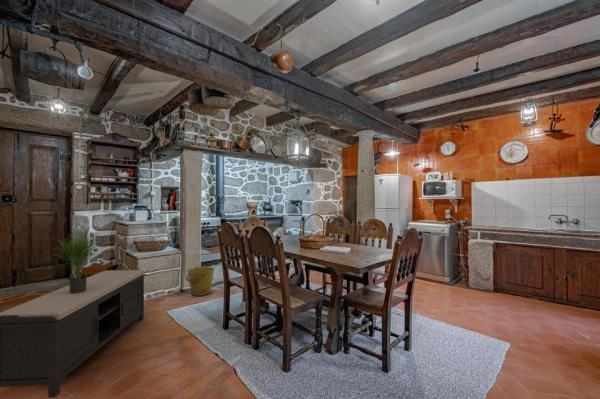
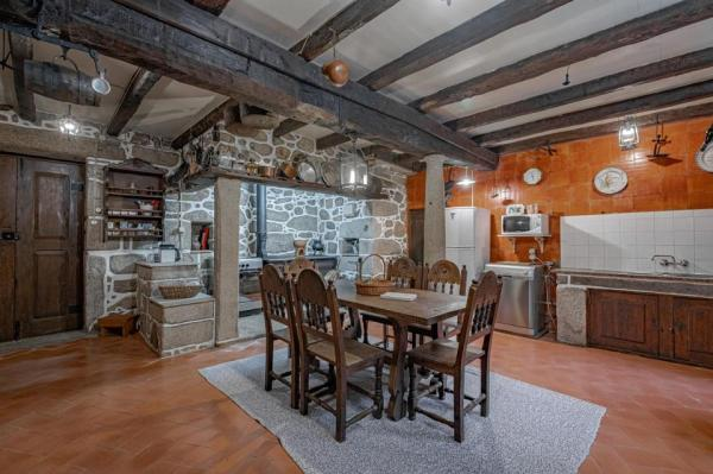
- potted plant (74, 258)
- bucket (201, 281)
- bench (85, 318)
